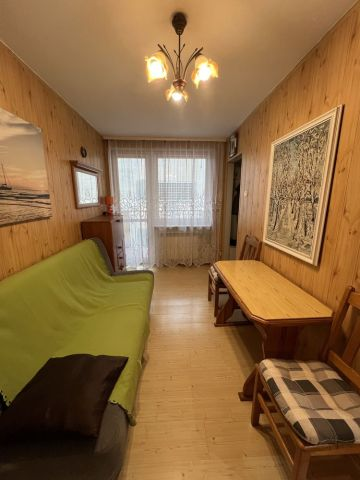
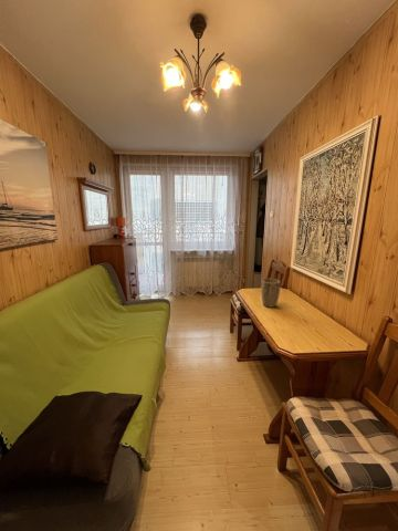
+ plant pot (270, 292)
